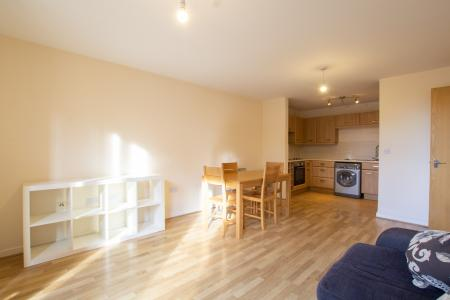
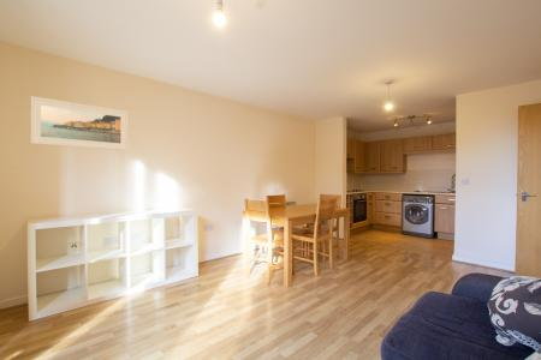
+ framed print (83, 126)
